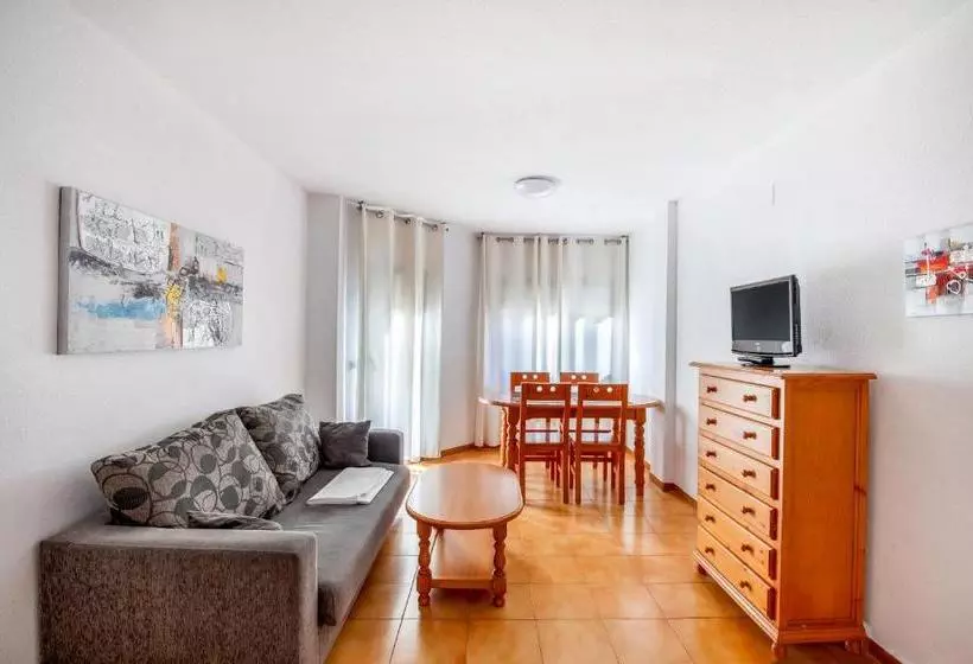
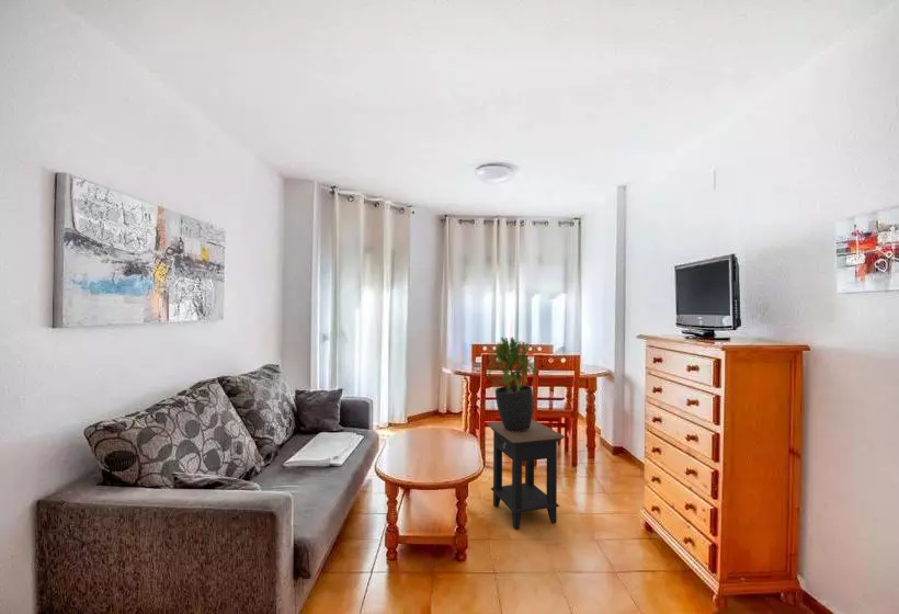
+ side table (525, 470)
+ potted plant (520, 382)
